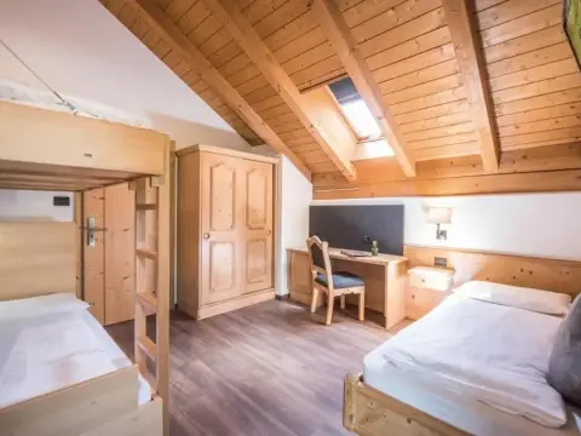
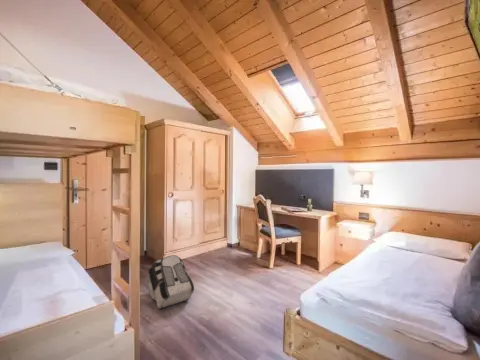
+ backpack (169, 278)
